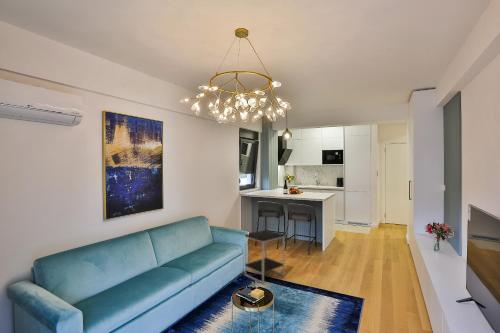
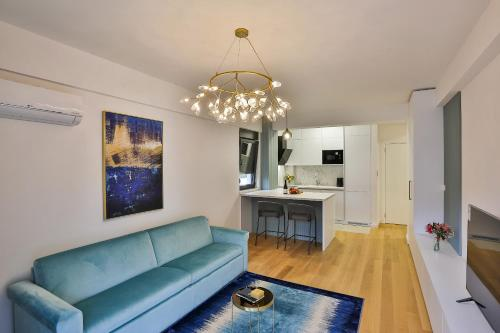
- side table (265, 254)
